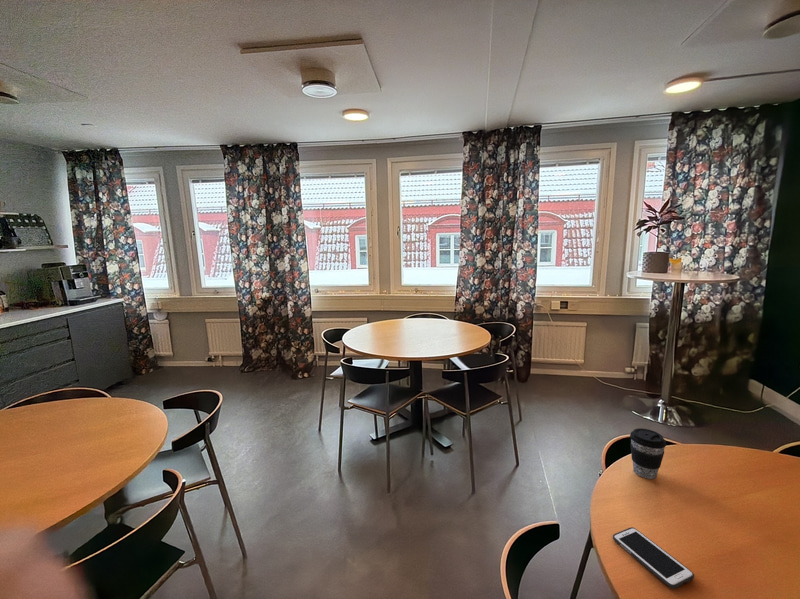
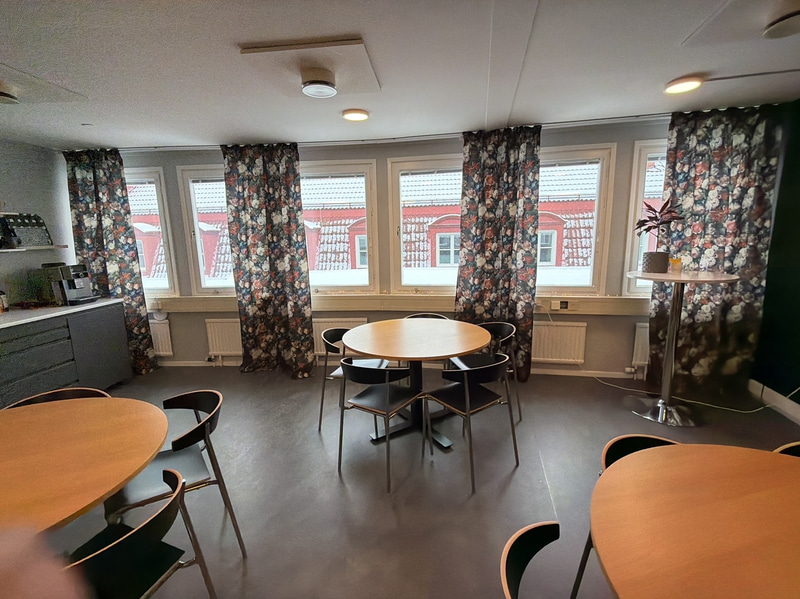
- coffee cup (646, 453)
- cell phone (650, 555)
